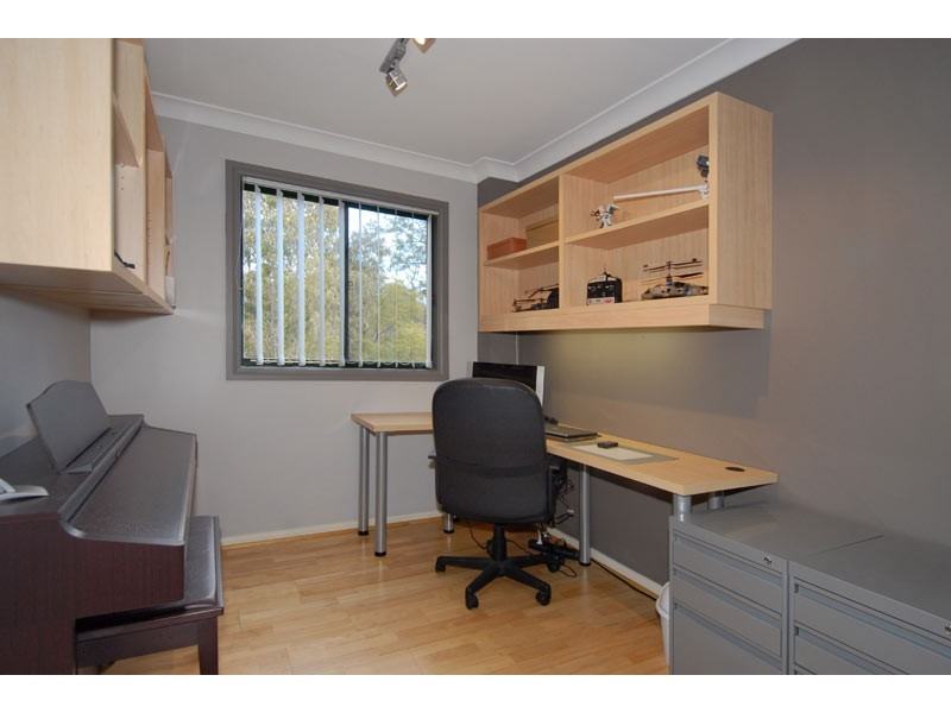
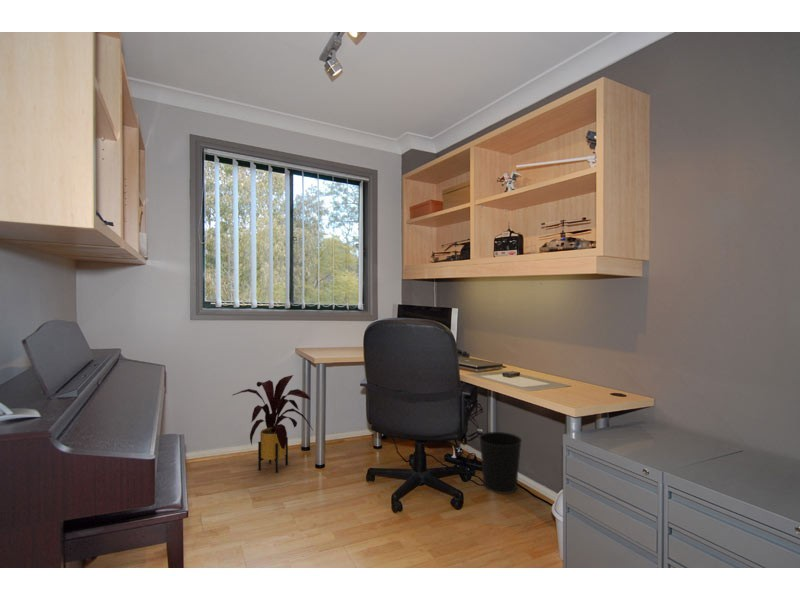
+ house plant (270, 422)
+ wastebasket (500, 462)
